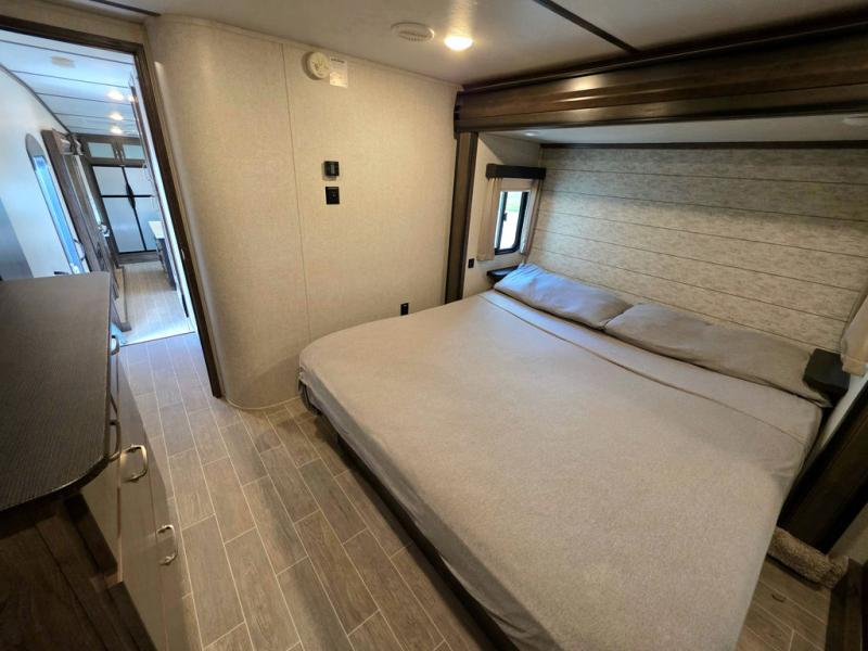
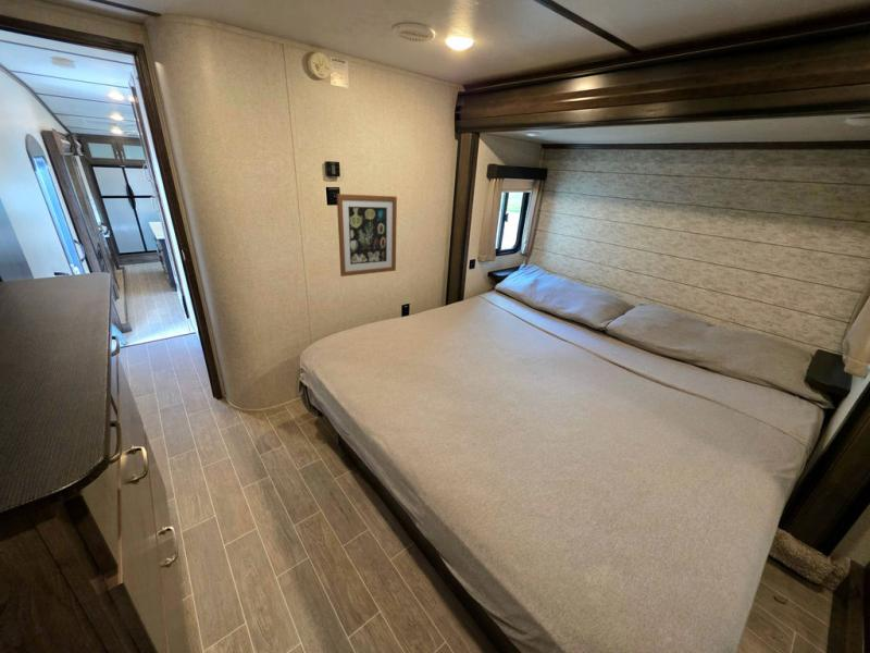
+ wall art (369, 235)
